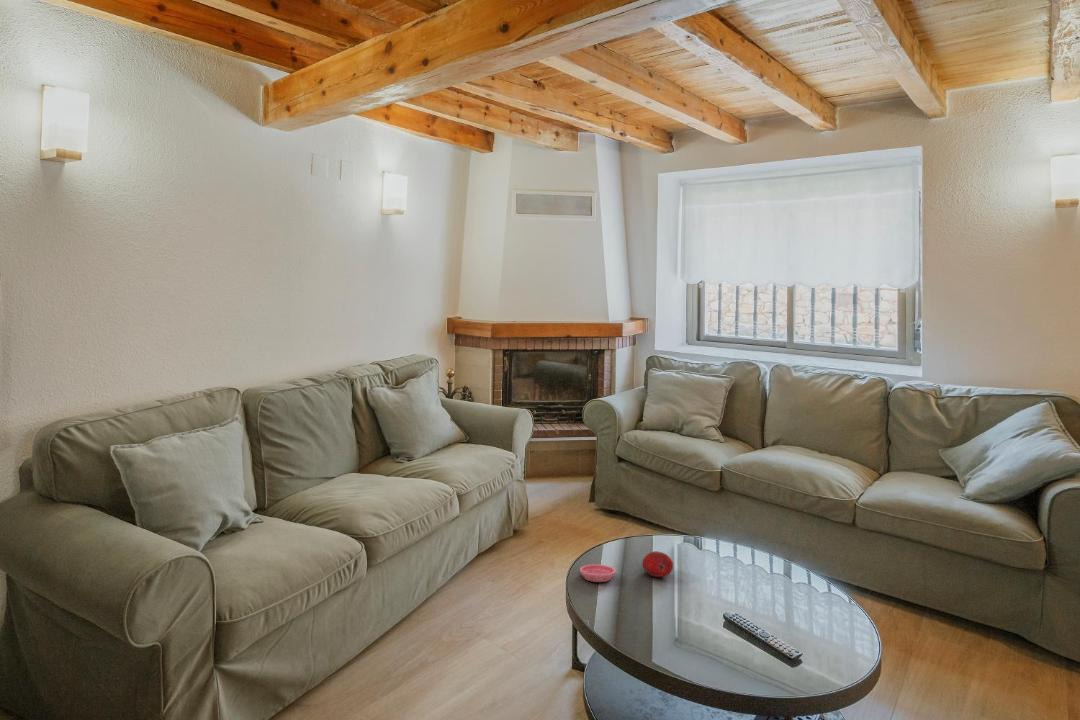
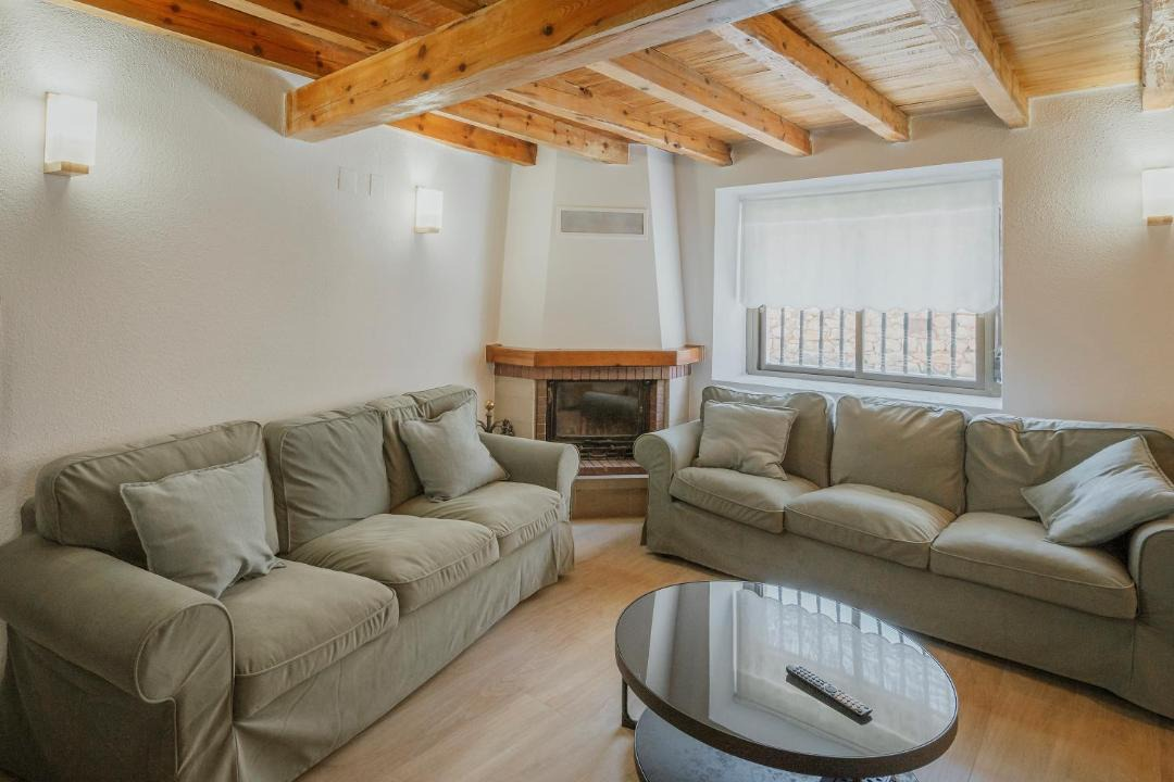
- fruit (656, 563)
- saucer (597, 573)
